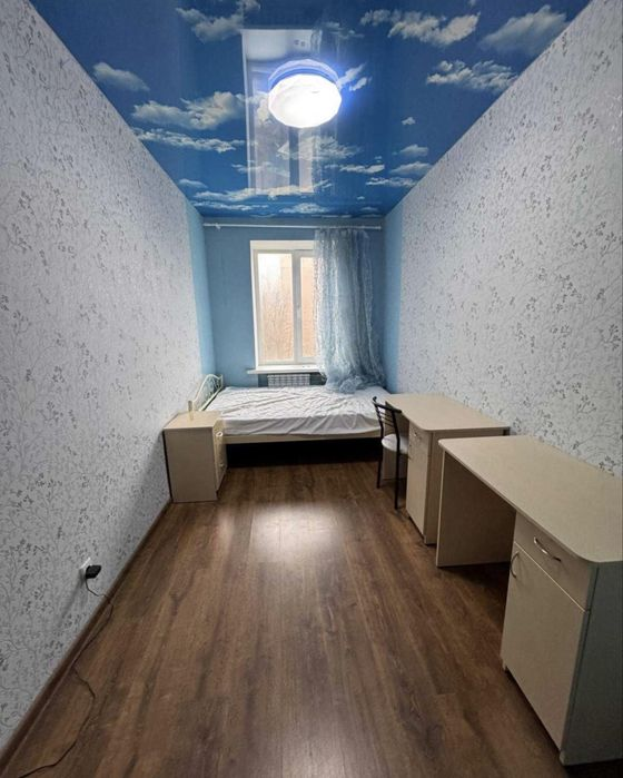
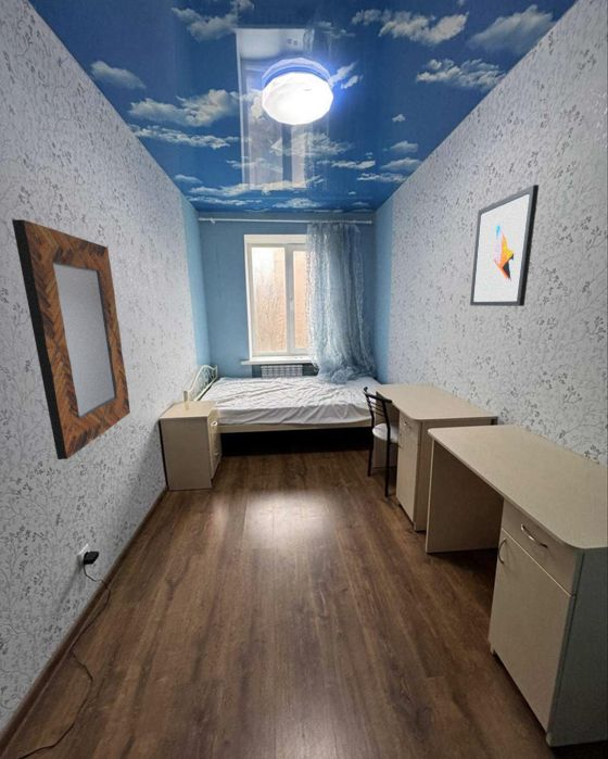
+ wall art (498, 254)
+ home mirror (86, 340)
